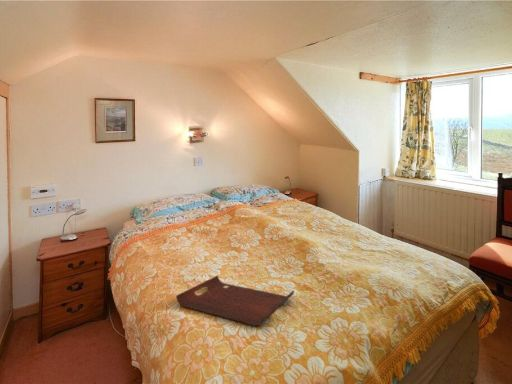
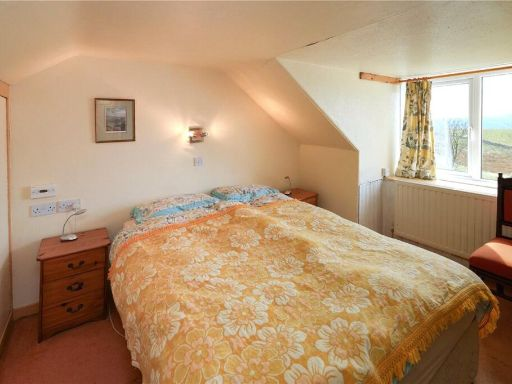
- serving tray (236, 297)
